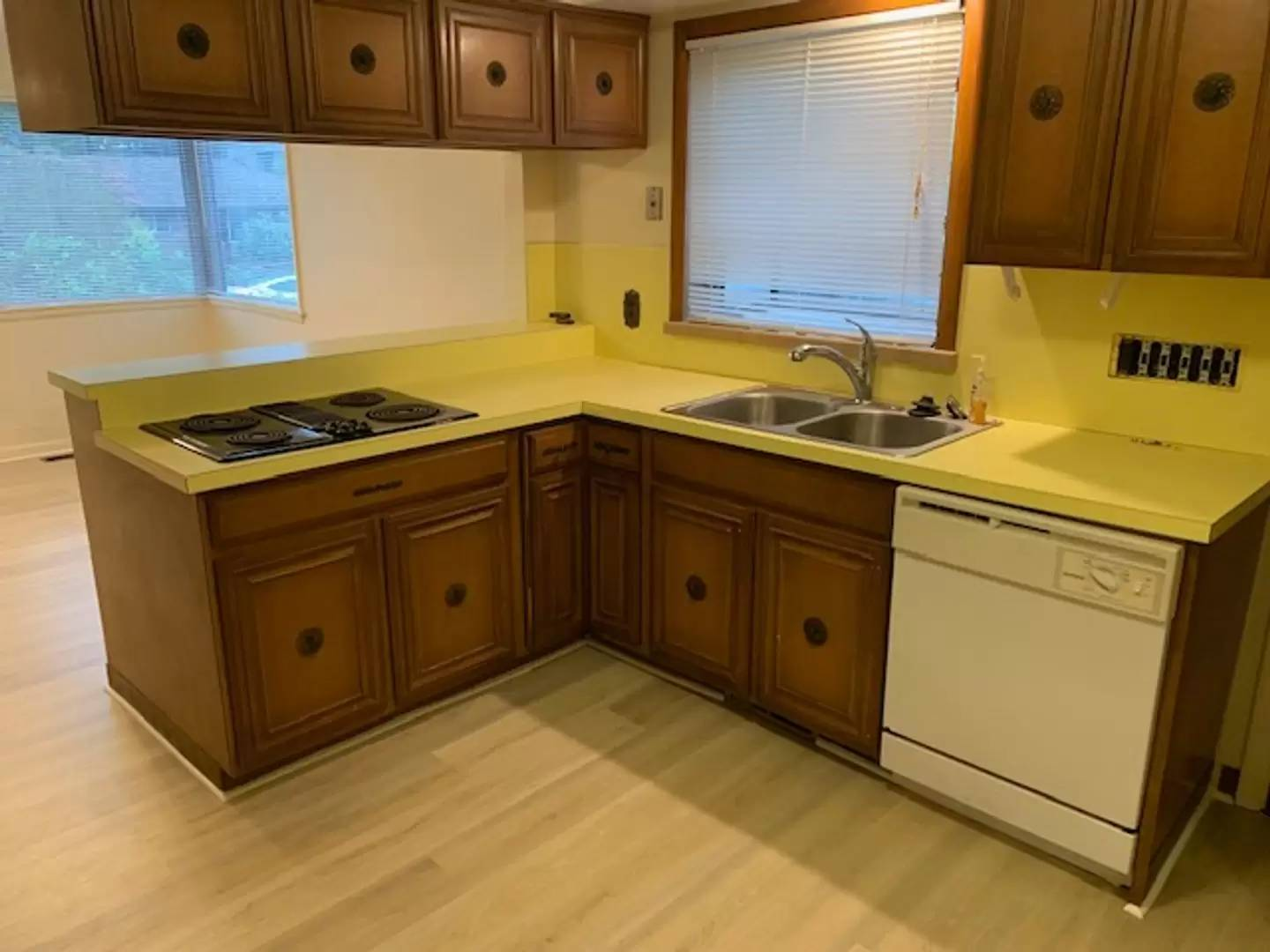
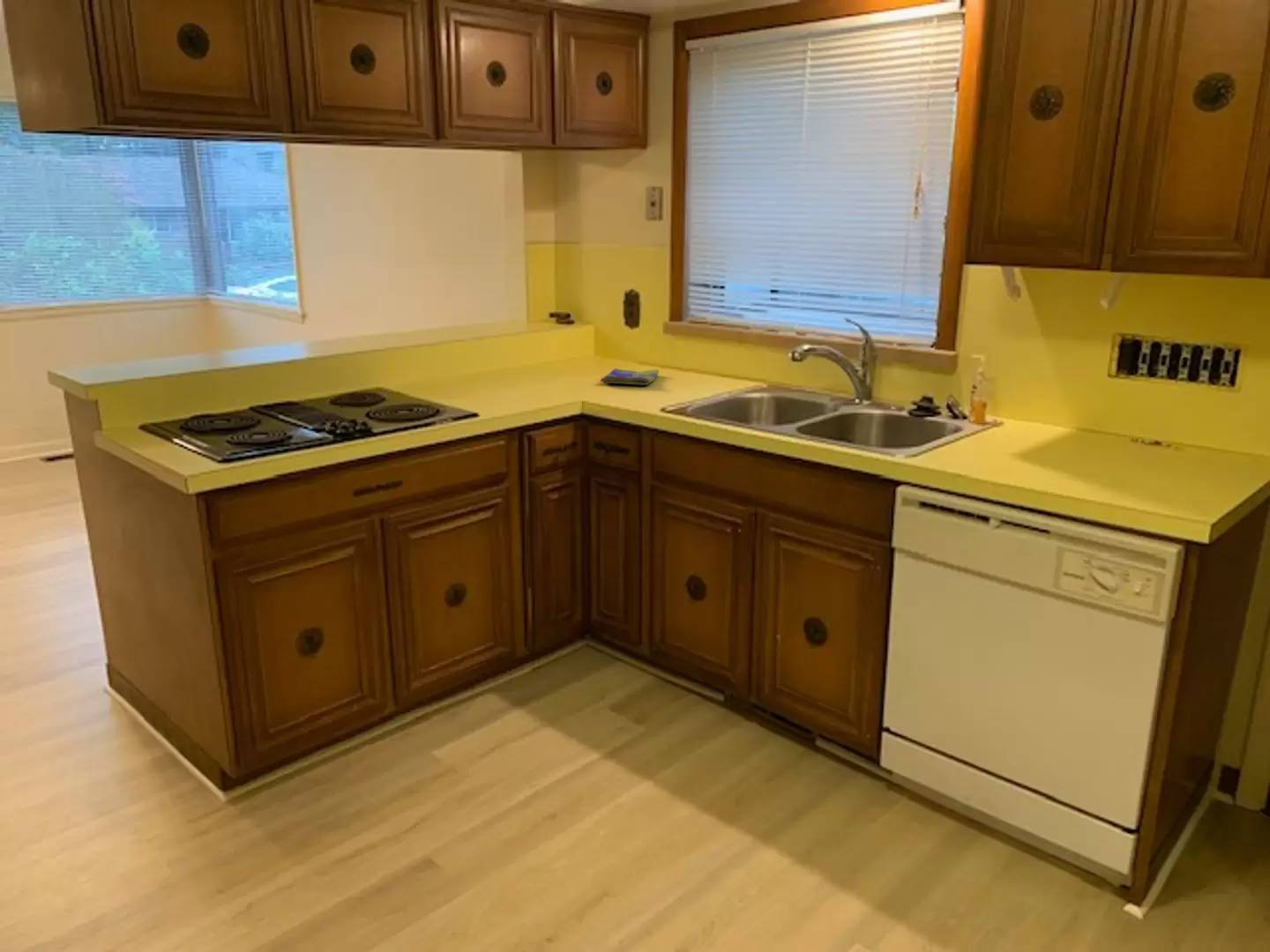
+ dish towel (631, 376)
